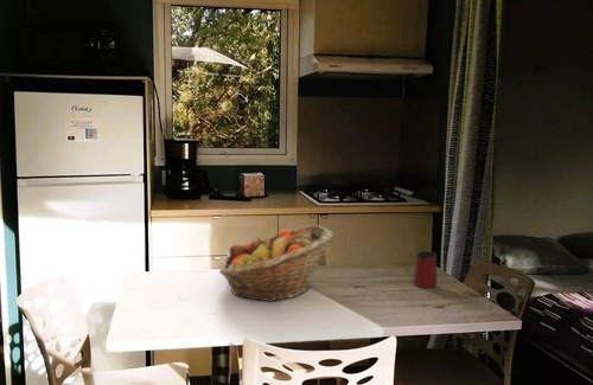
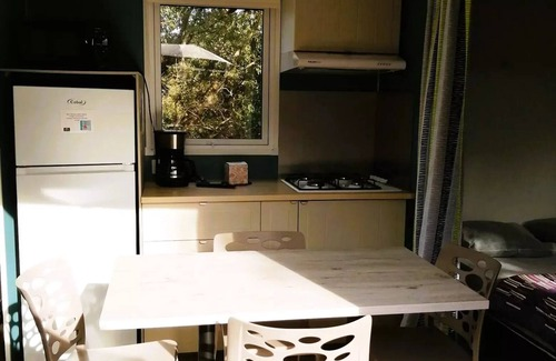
- mug (425, 268)
- fruit basket (275, 258)
